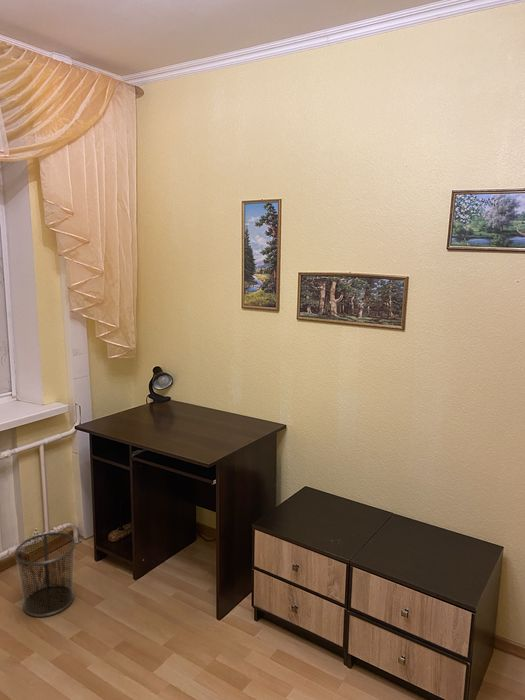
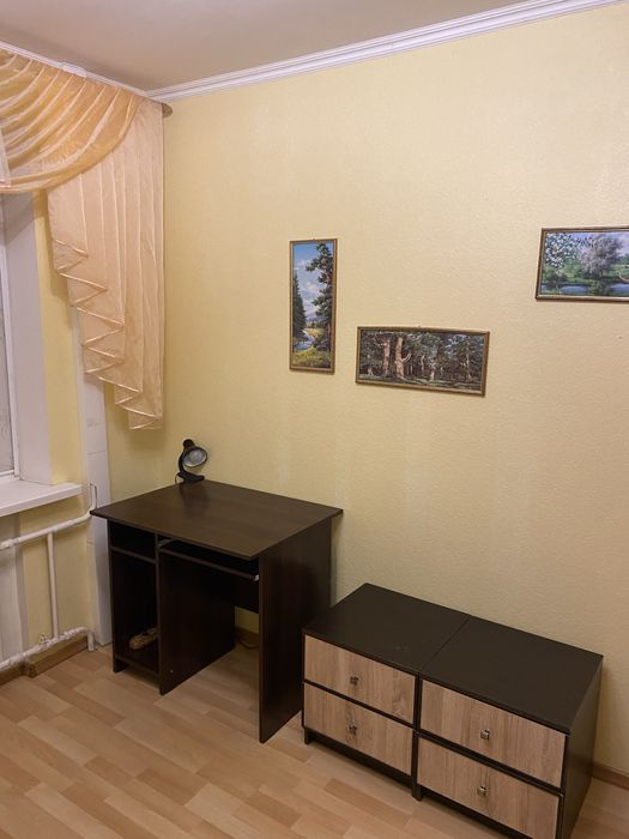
- waste bin (47, 574)
